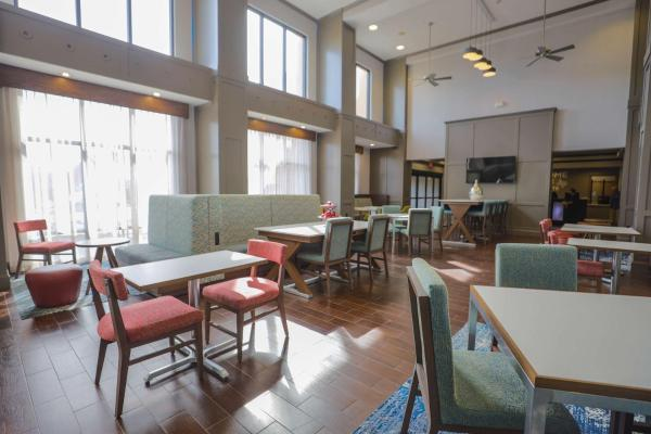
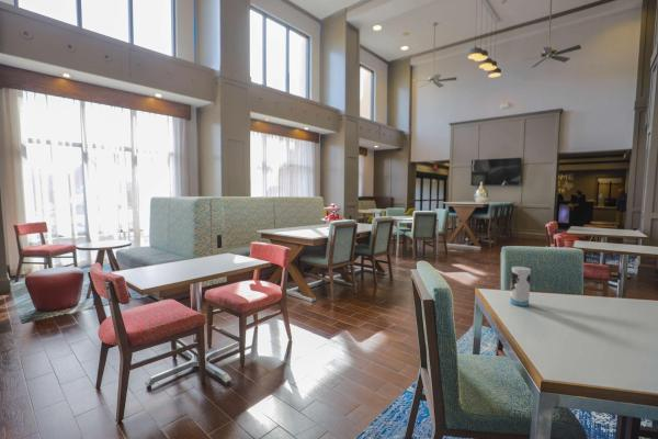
+ cup (520, 285)
